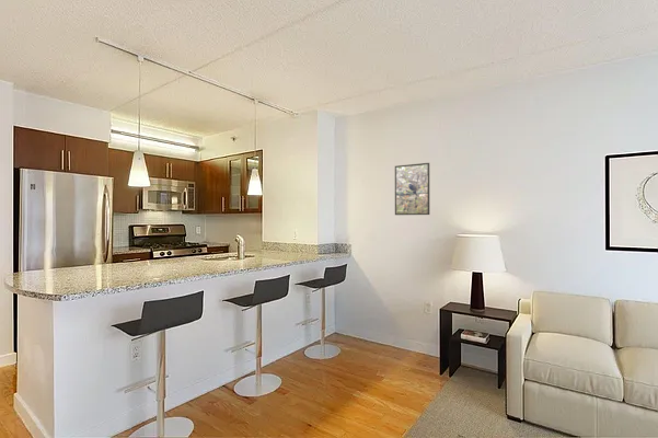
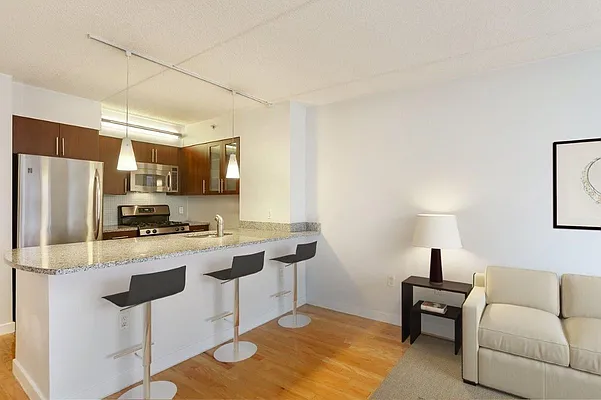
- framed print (412, 189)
